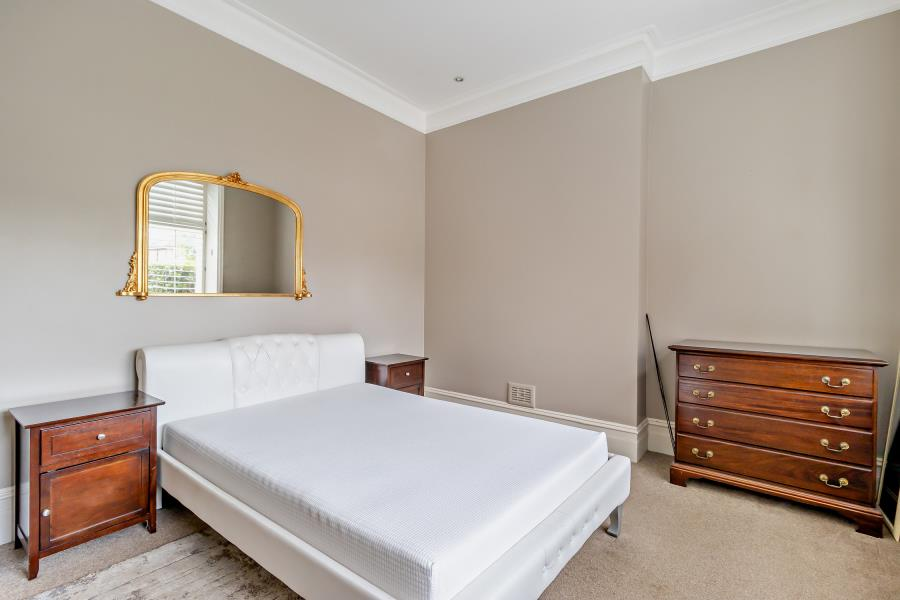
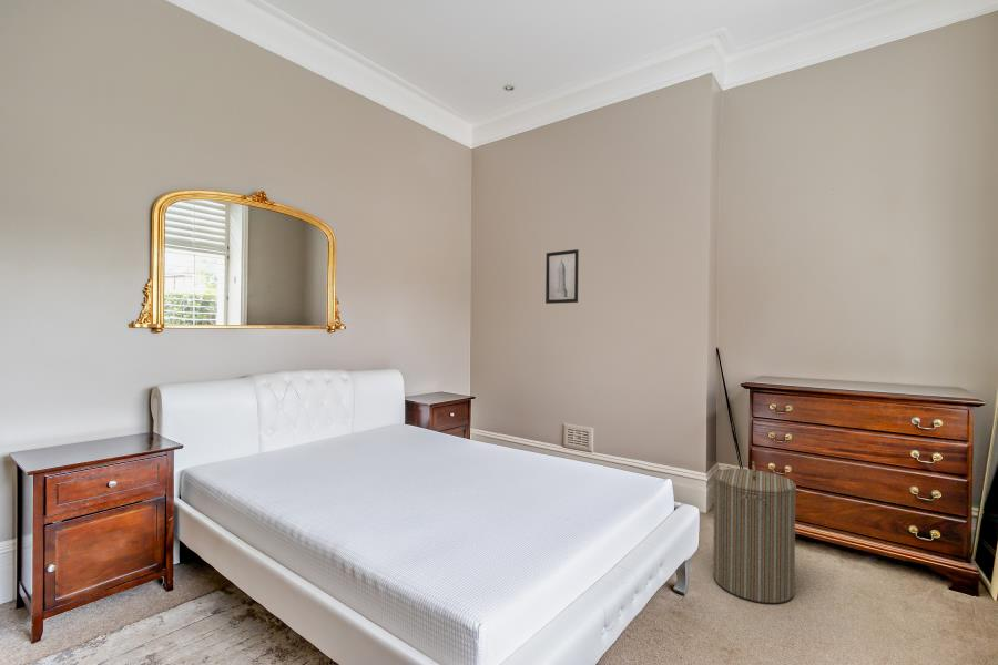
+ laundry hamper (753, 522)
+ wall art (561, 277)
